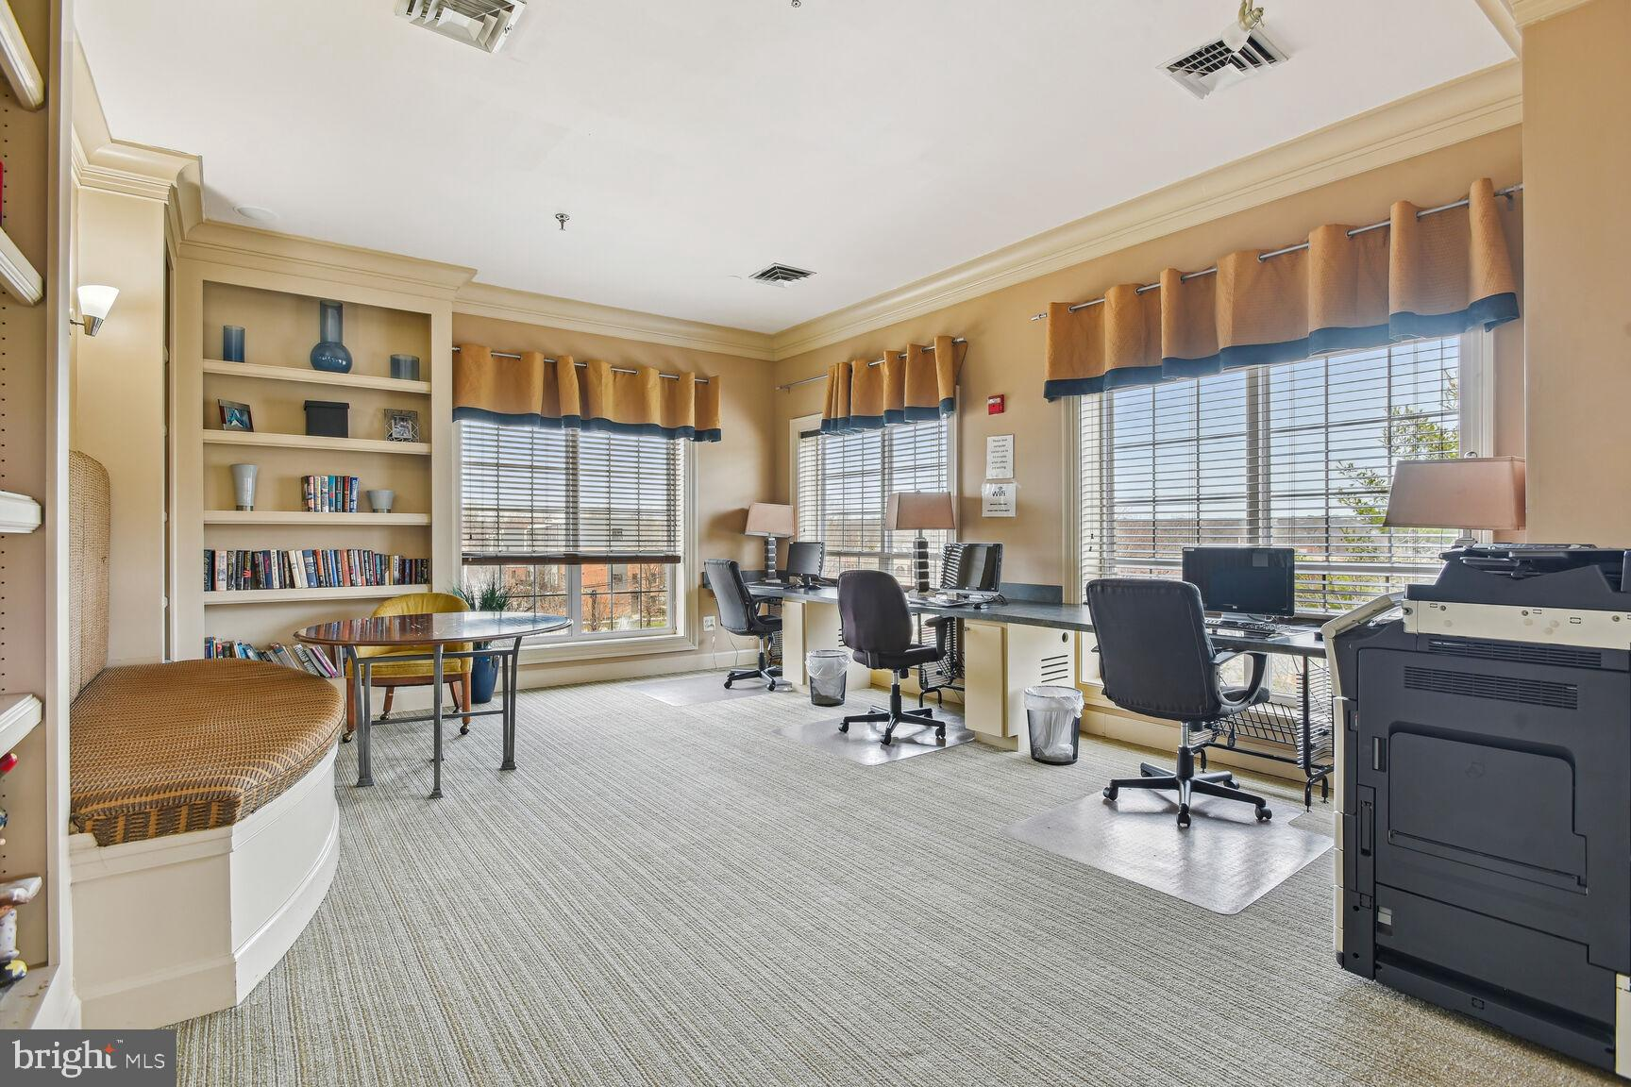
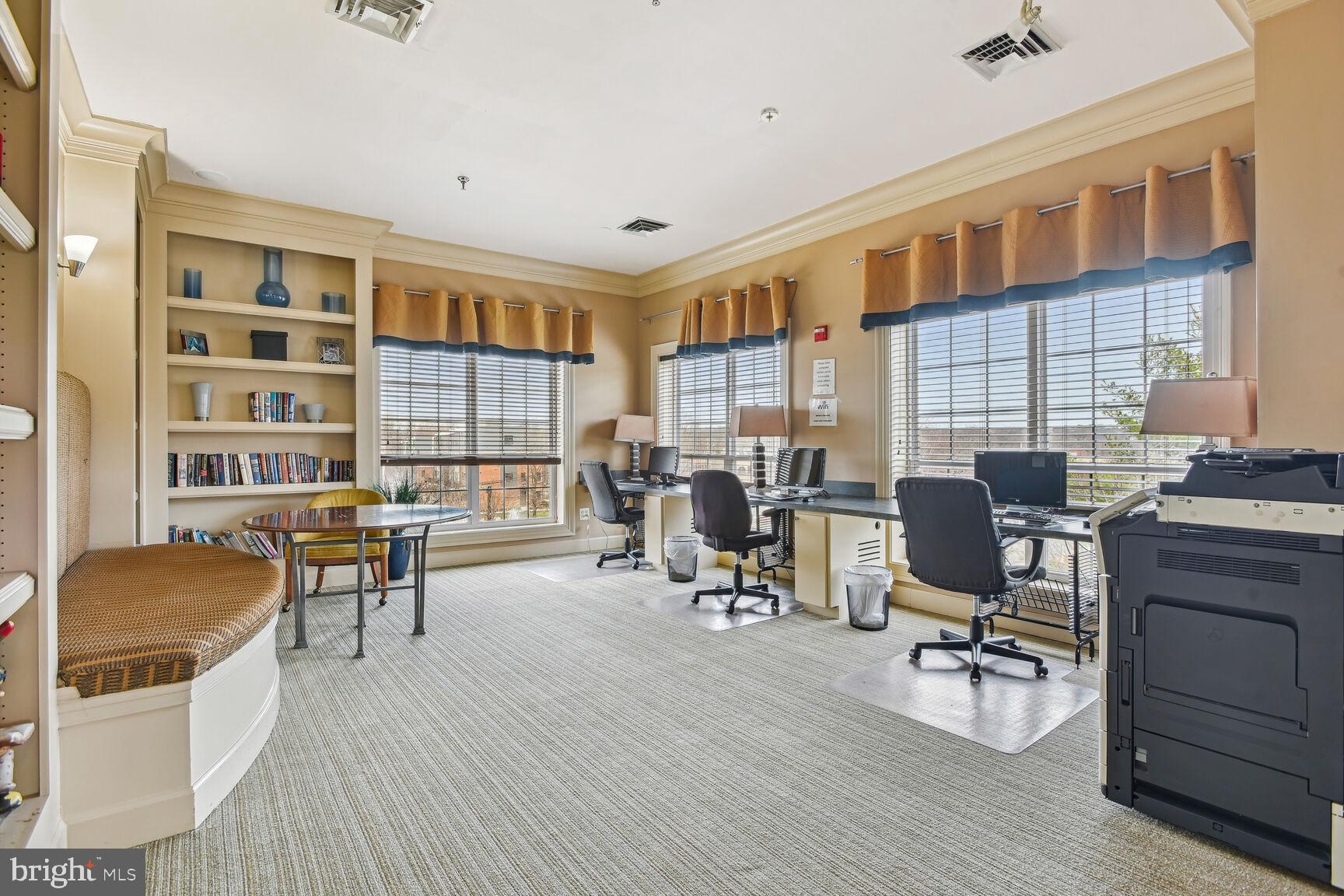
+ smoke detector (768, 114)
